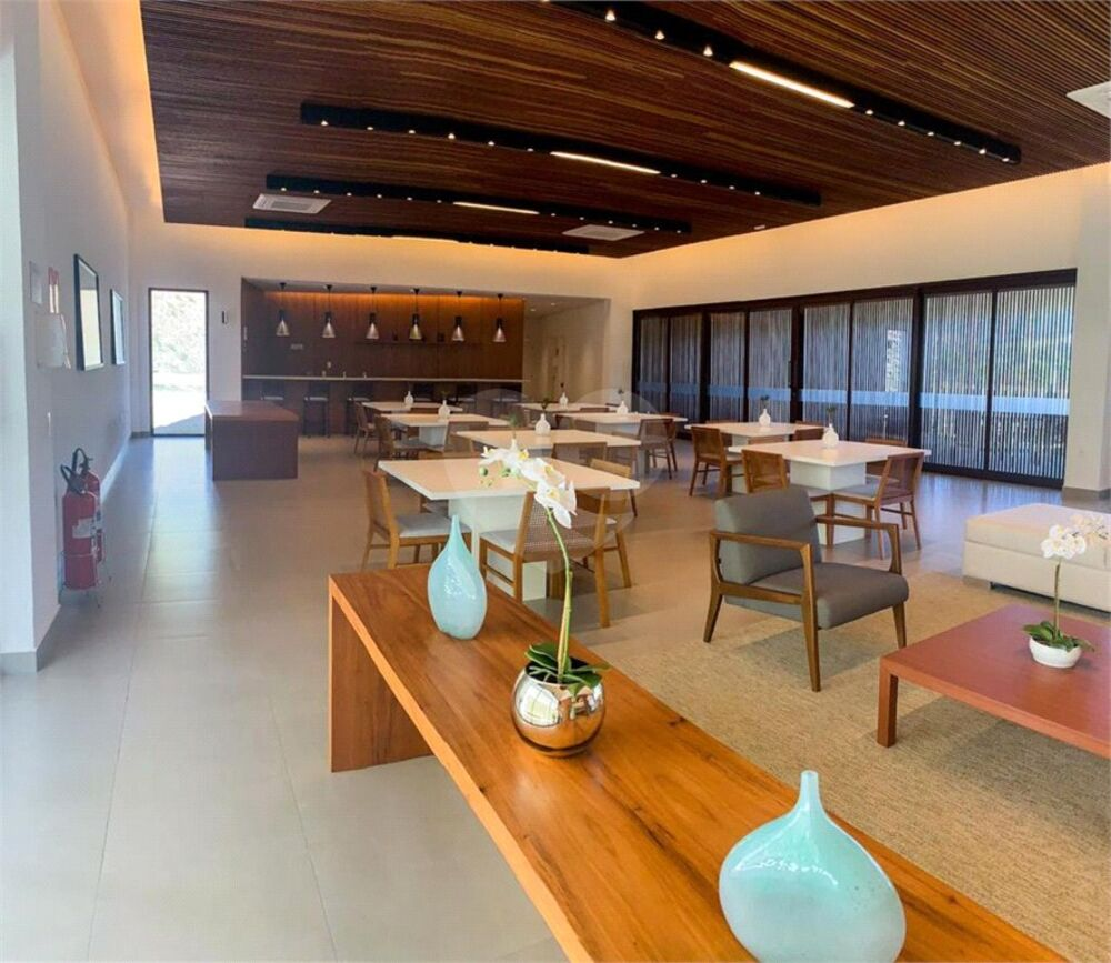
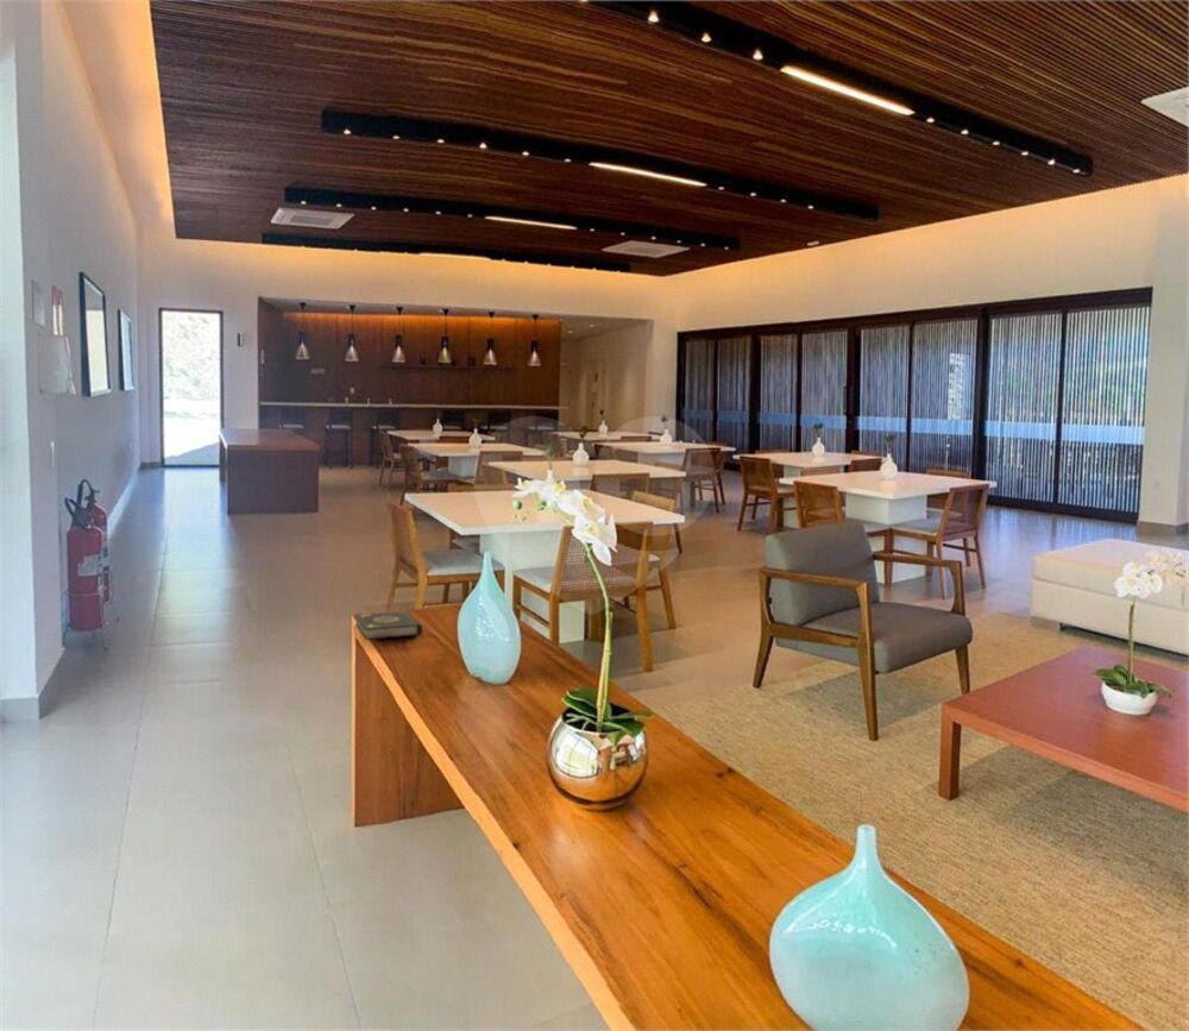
+ book (388, 624)
